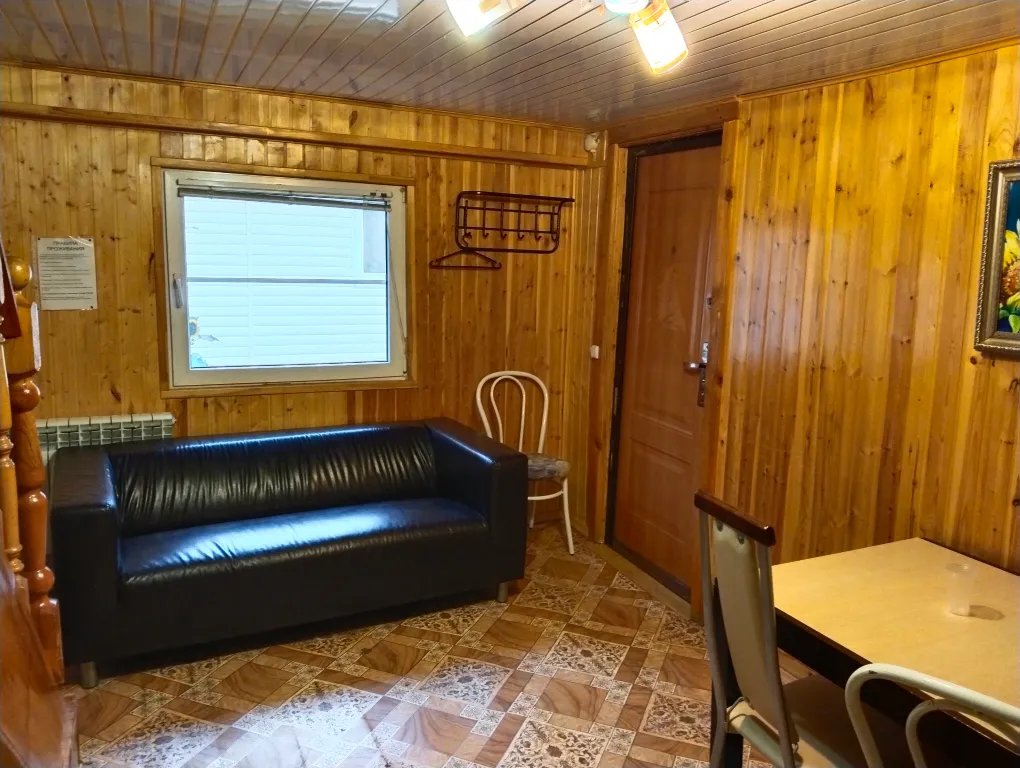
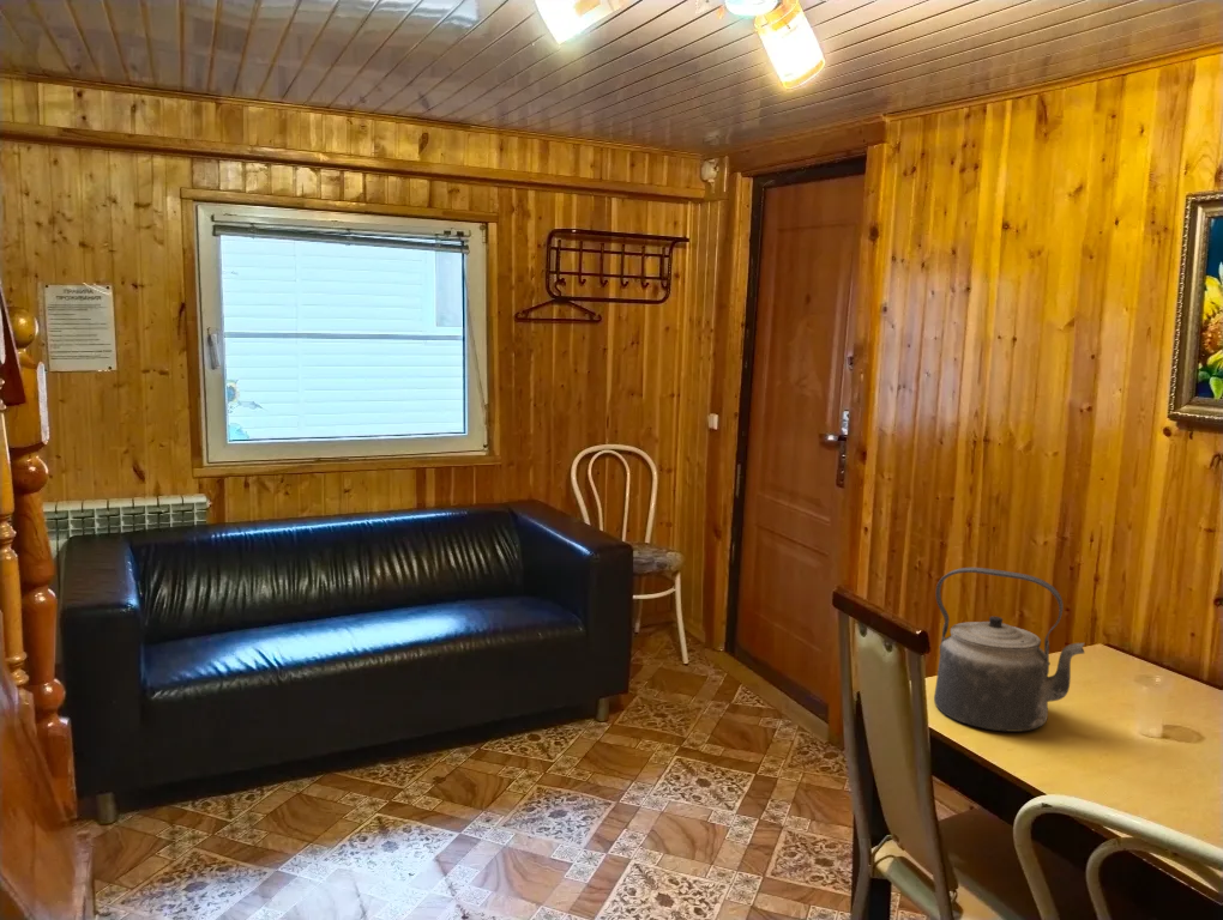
+ kettle (1006, 644)
